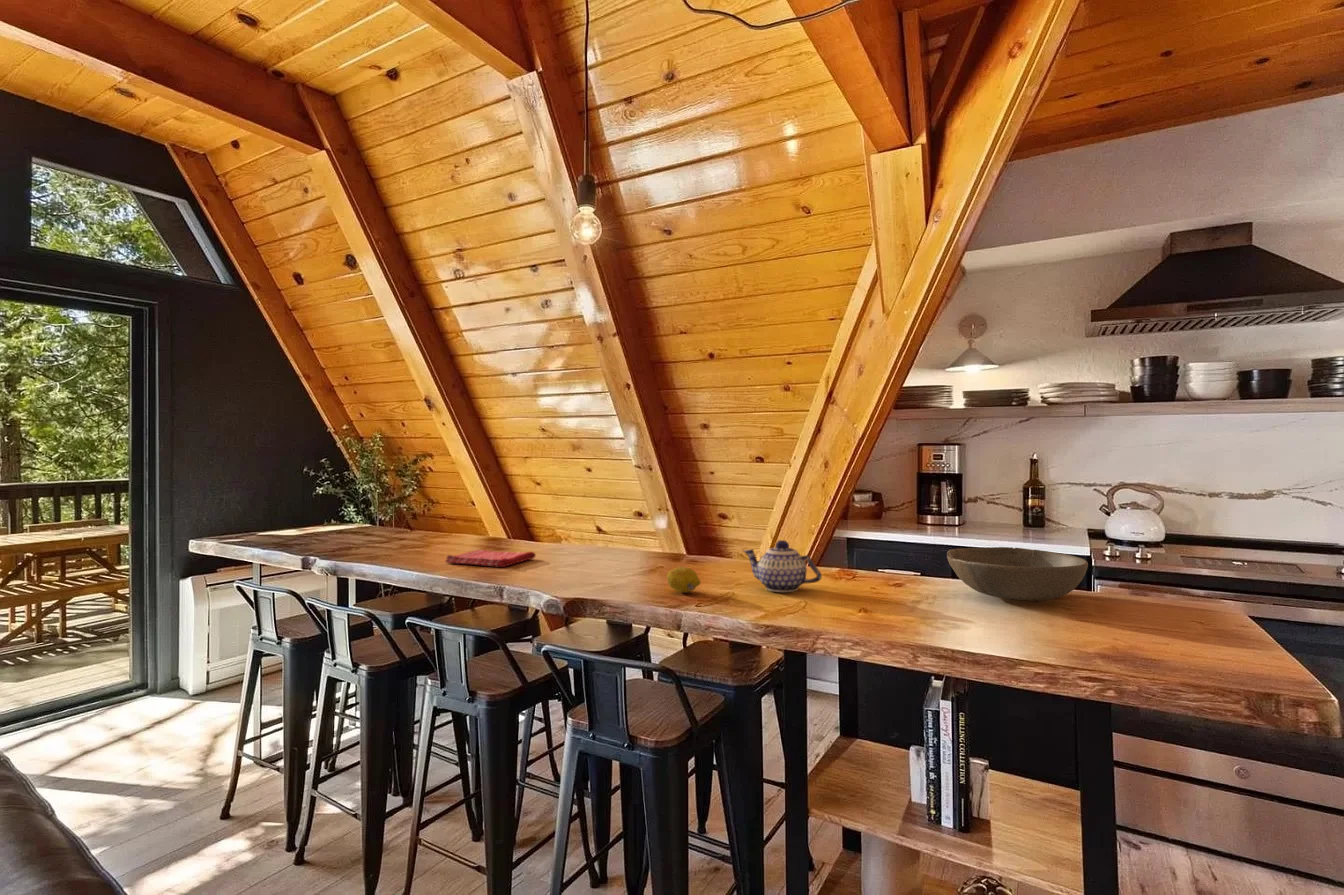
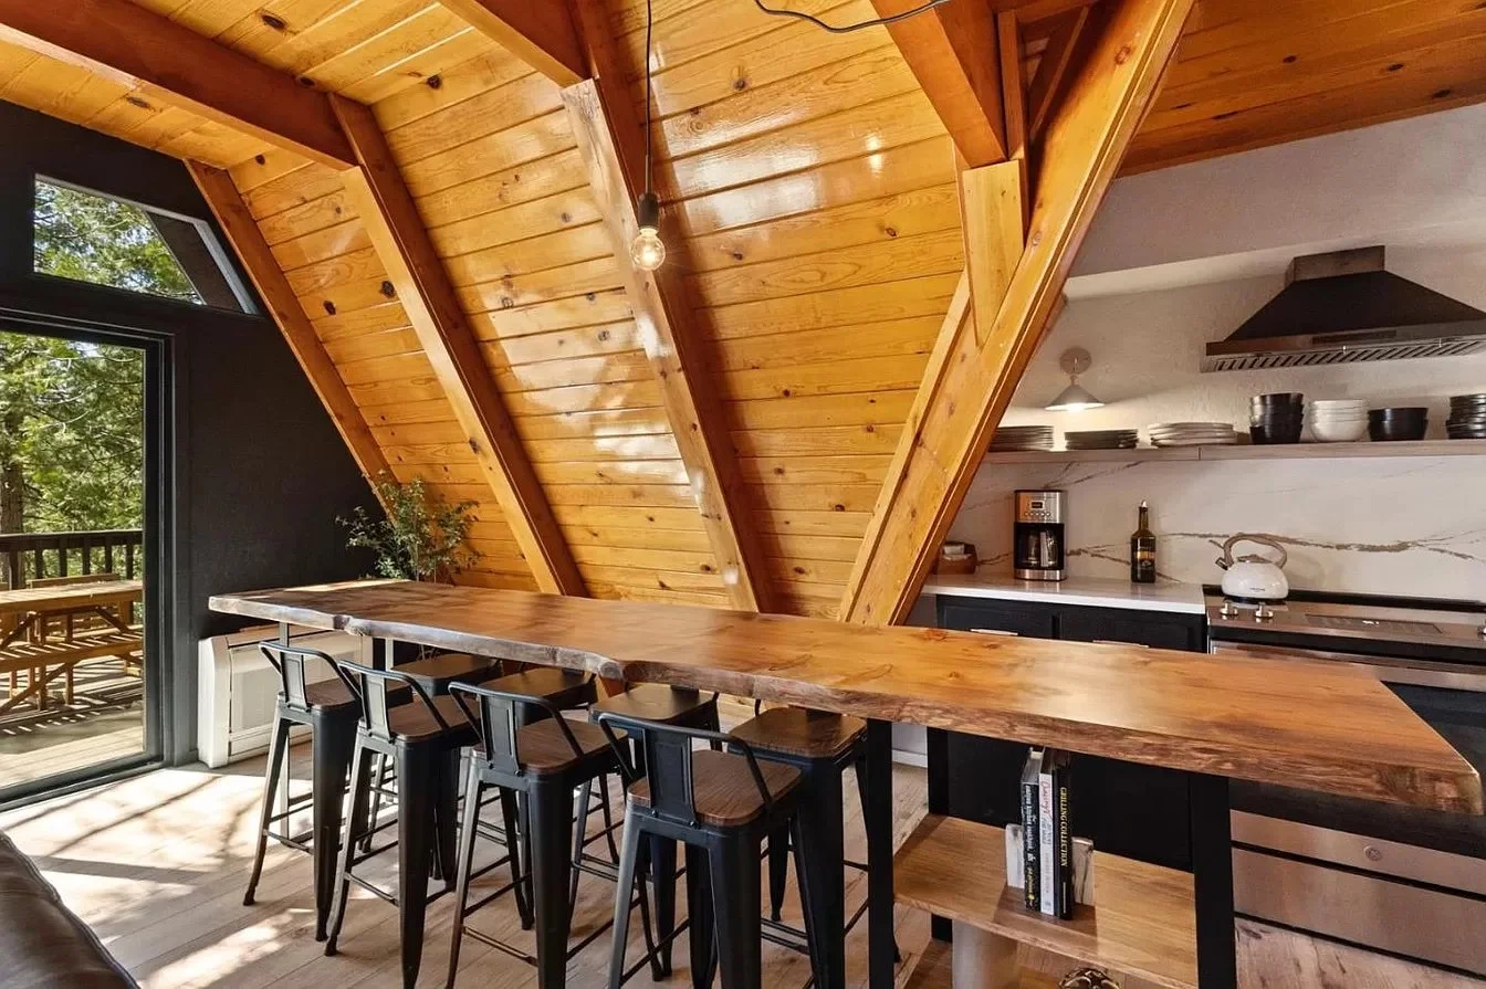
- fruit (684, 579)
- dish towel (491, 556)
- bowl (1015, 575)
- teapot (781, 564)
